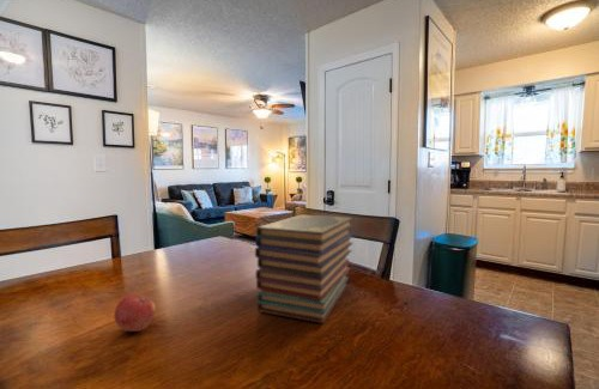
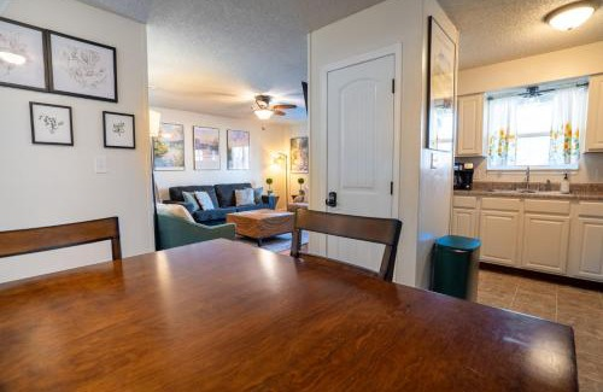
- book stack (308, 260)
- apple (134, 312)
